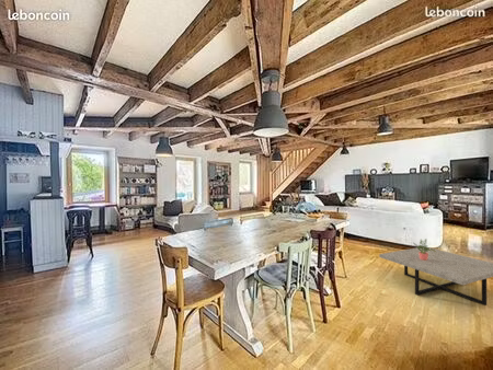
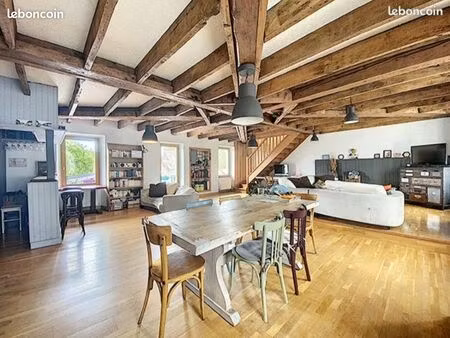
- potted plant (424, 250)
- coffee table (439, 274)
